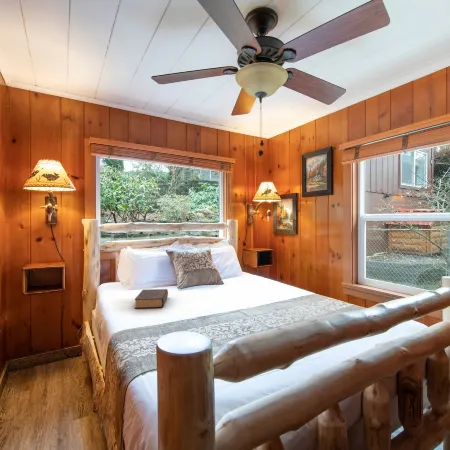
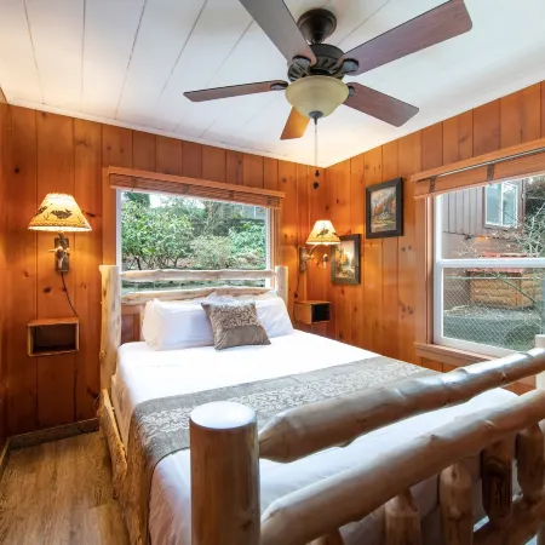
- book (152, 298)
